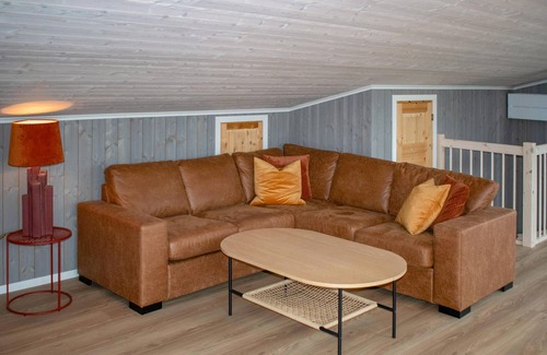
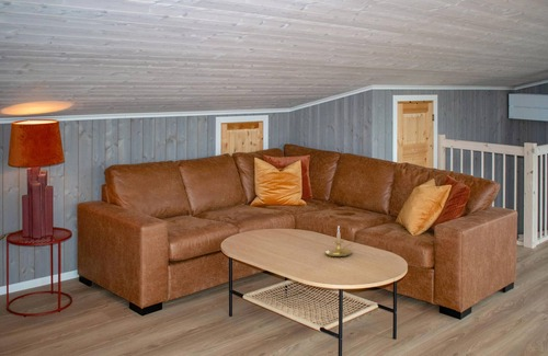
+ candle holder (340, 239)
